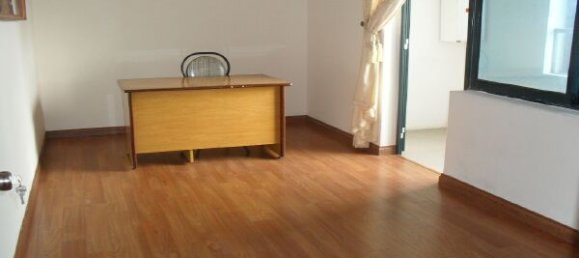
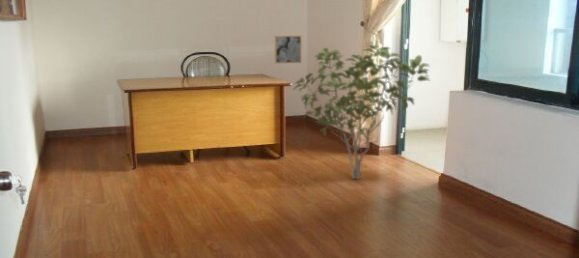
+ shrub (361, 113)
+ wall art (288, 49)
